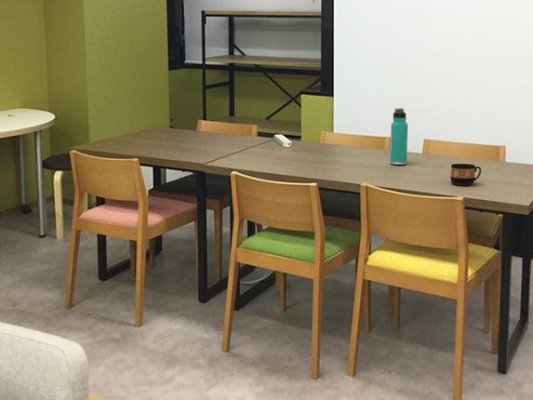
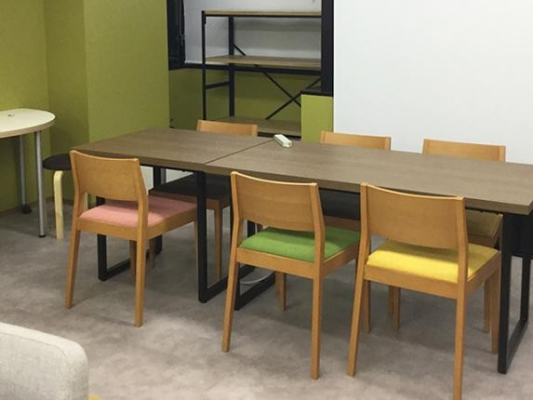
- cup (463, 174)
- thermos bottle (399, 136)
